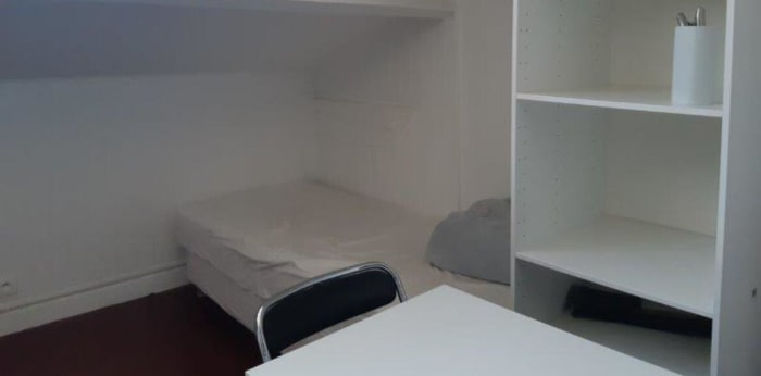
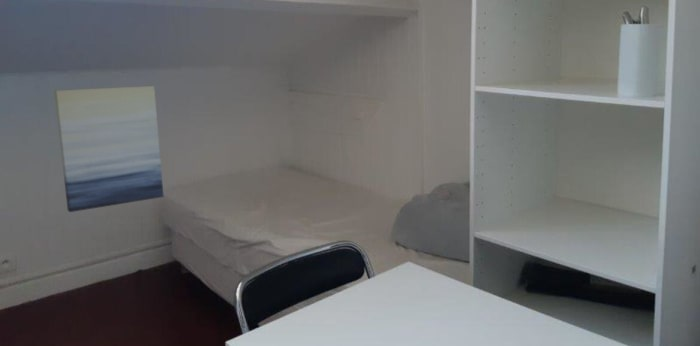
+ wall art (112, 146)
